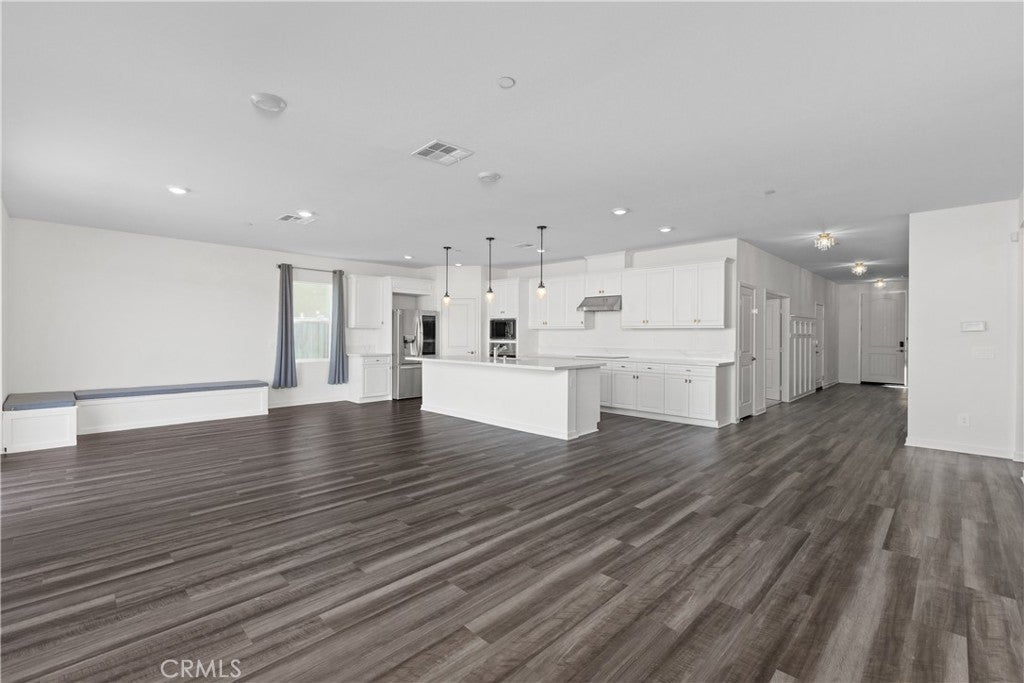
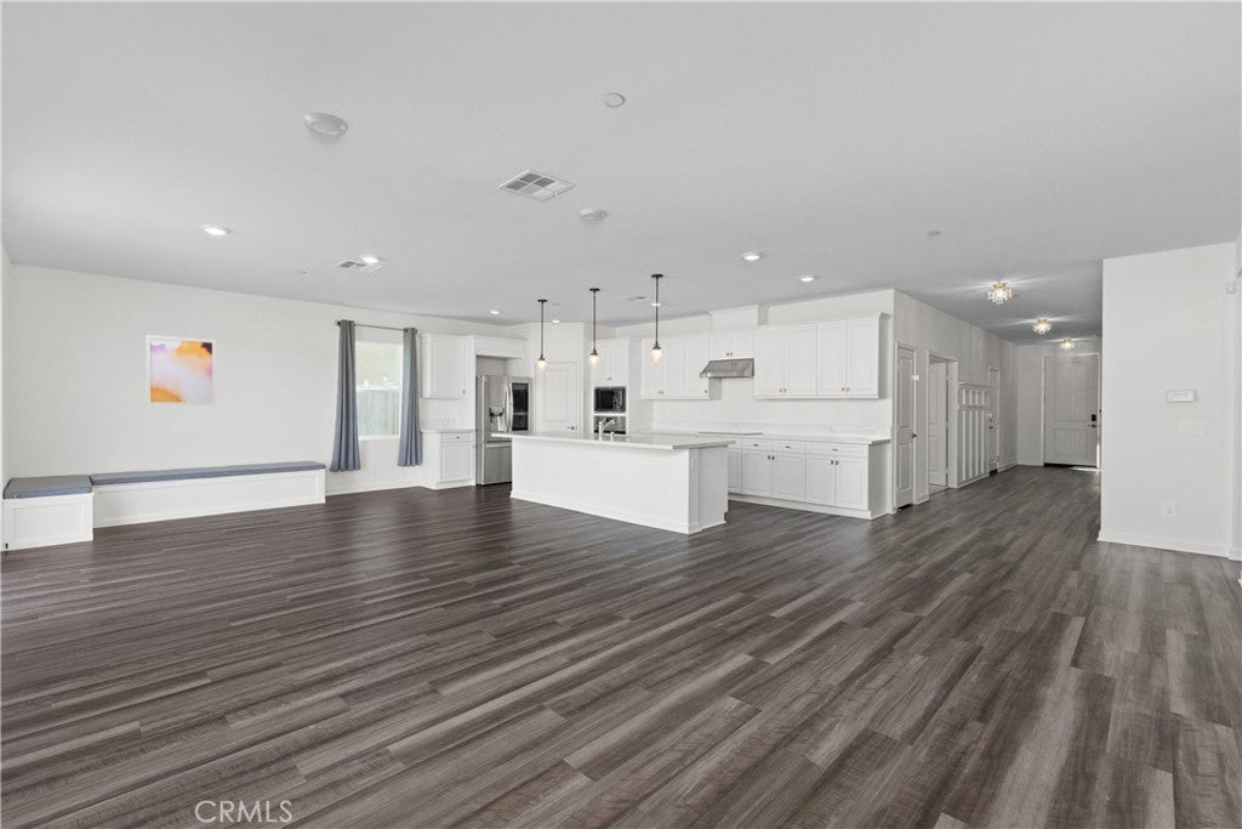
+ wall art (182, 371)
